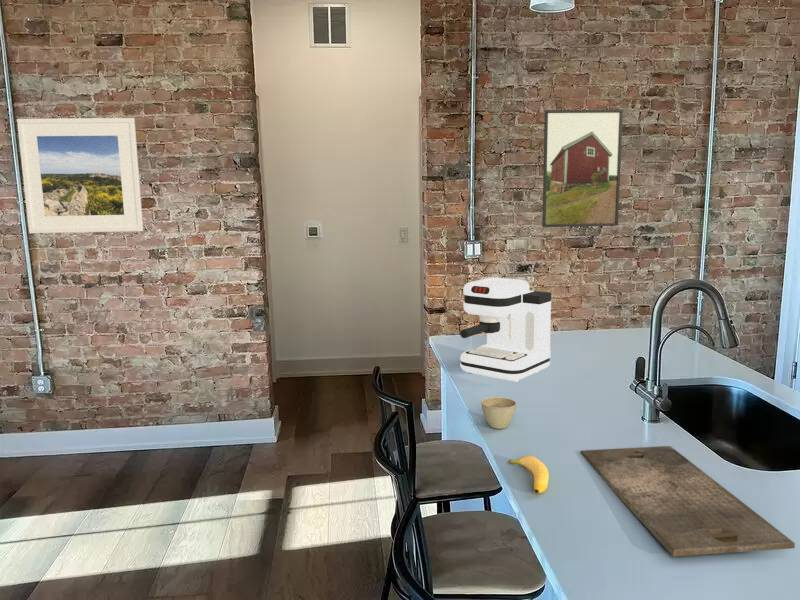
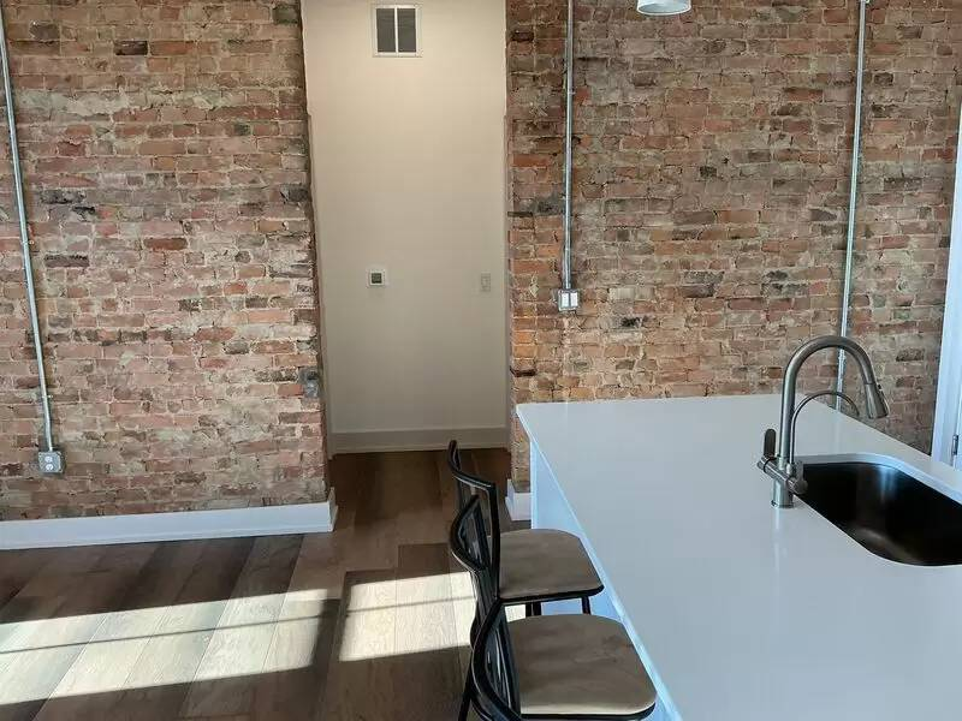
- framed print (81, 176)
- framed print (582, 169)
- cutting board (671, 492)
- flower pot (498, 414)
- banana (530, 470)
- coffee maker (503, 327)
